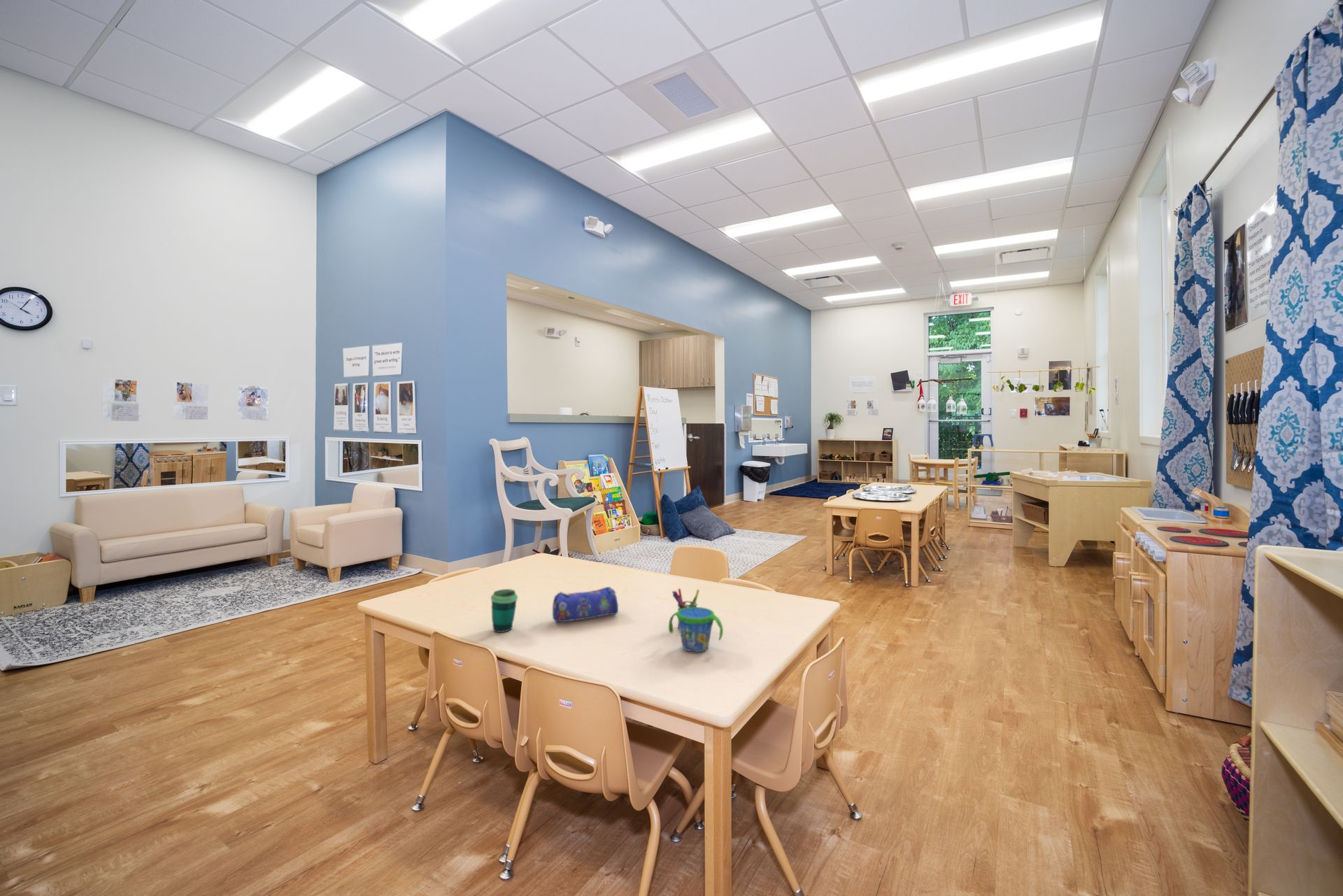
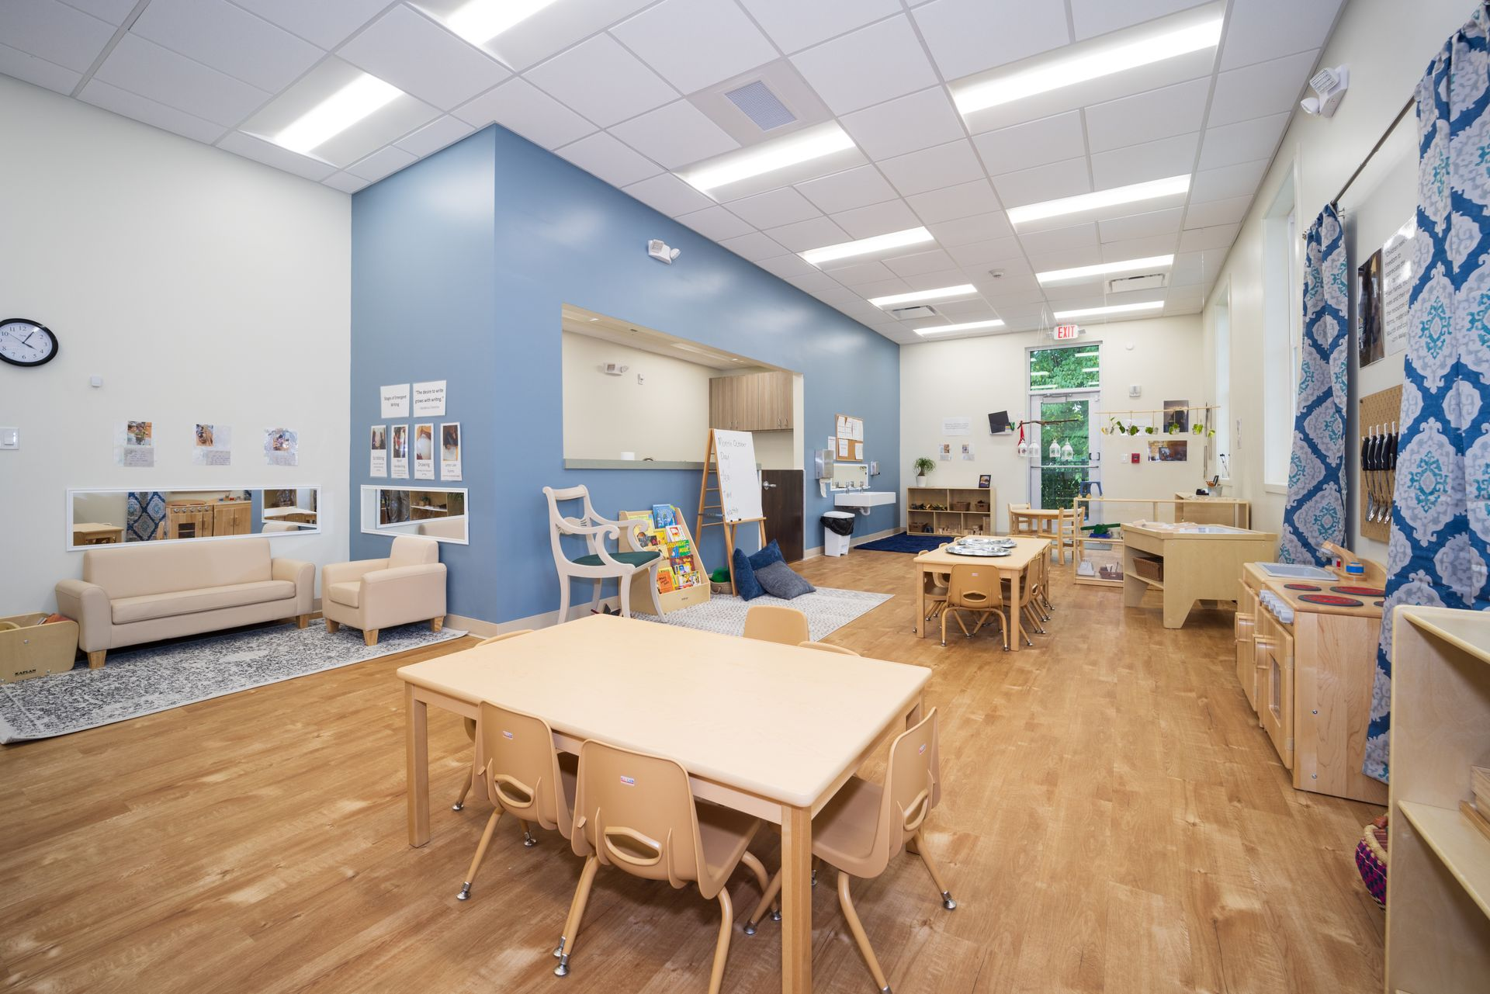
- pen holder (686, 607)
- cup (504, 611)
- snack cup (695, 630)
- pencil case (585, 604)
